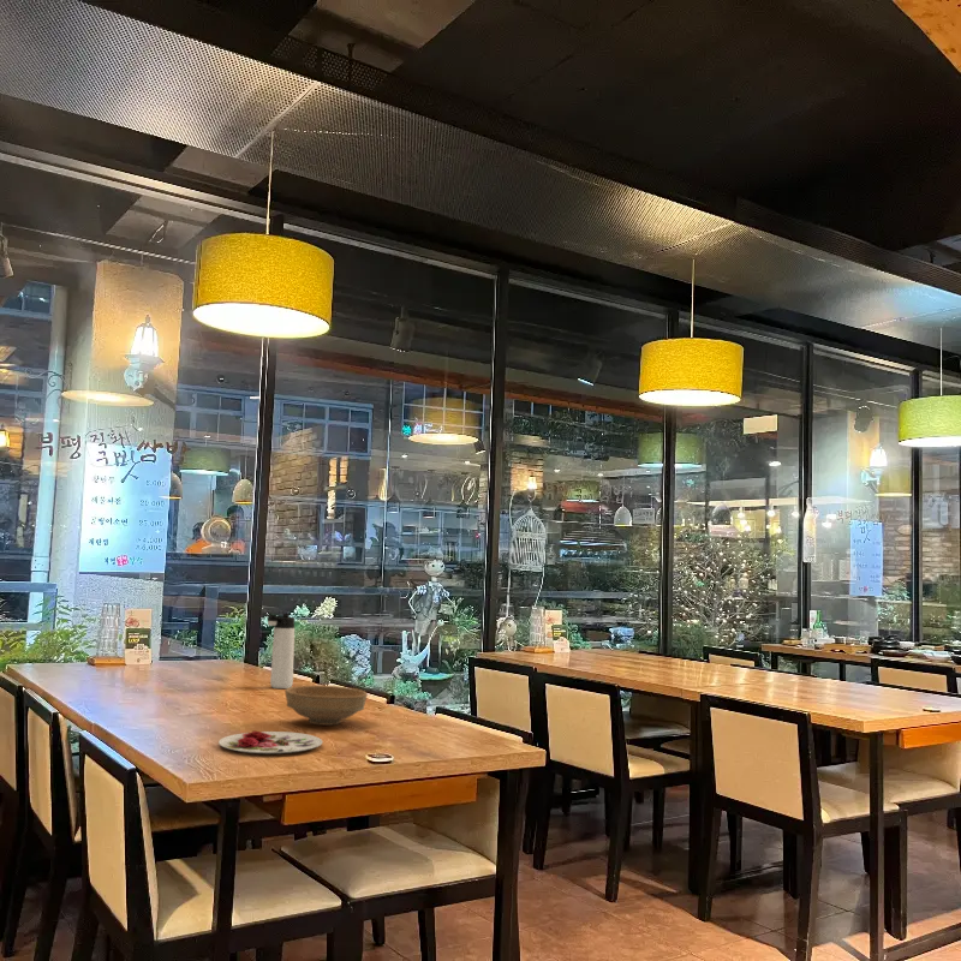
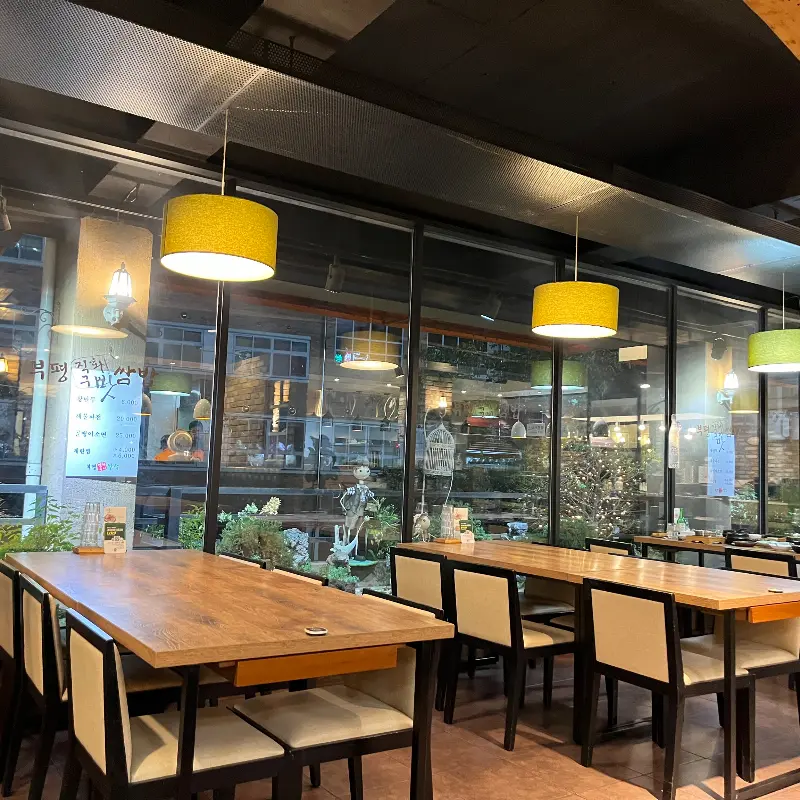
- plate (270, 740)
- thermos bottle (279, 650)
- bowl (326, 706)
